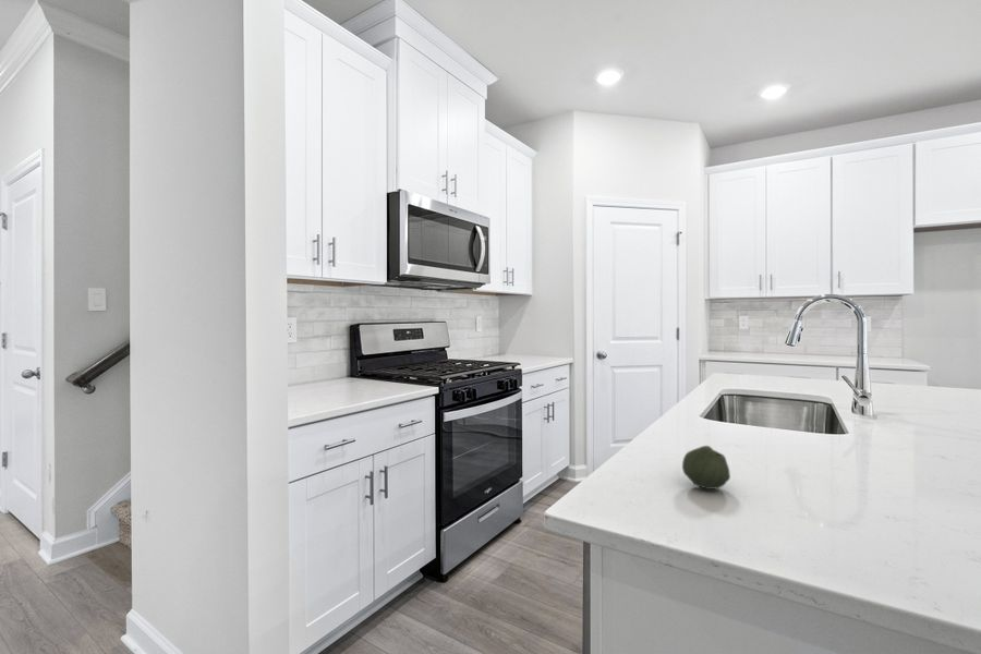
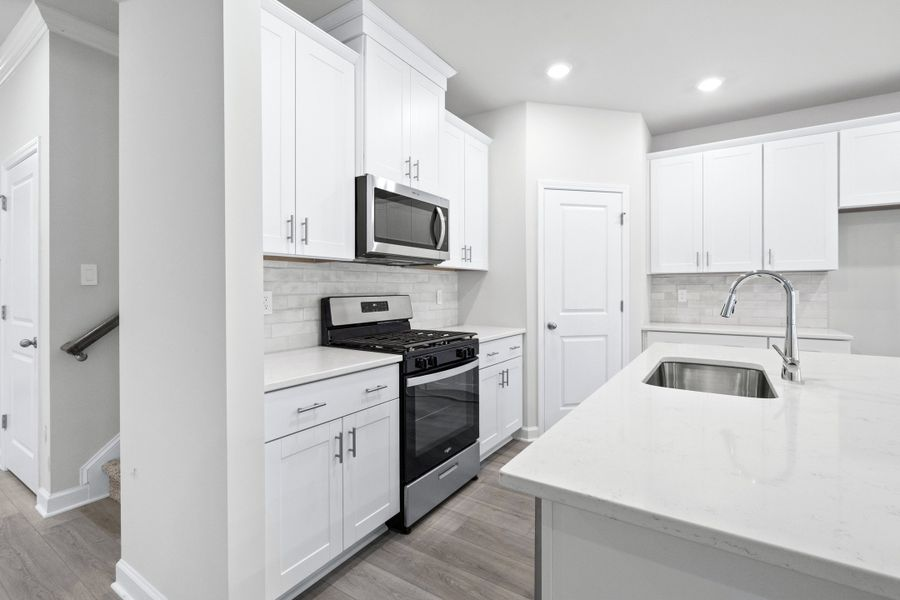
- fruit (705, 465)
